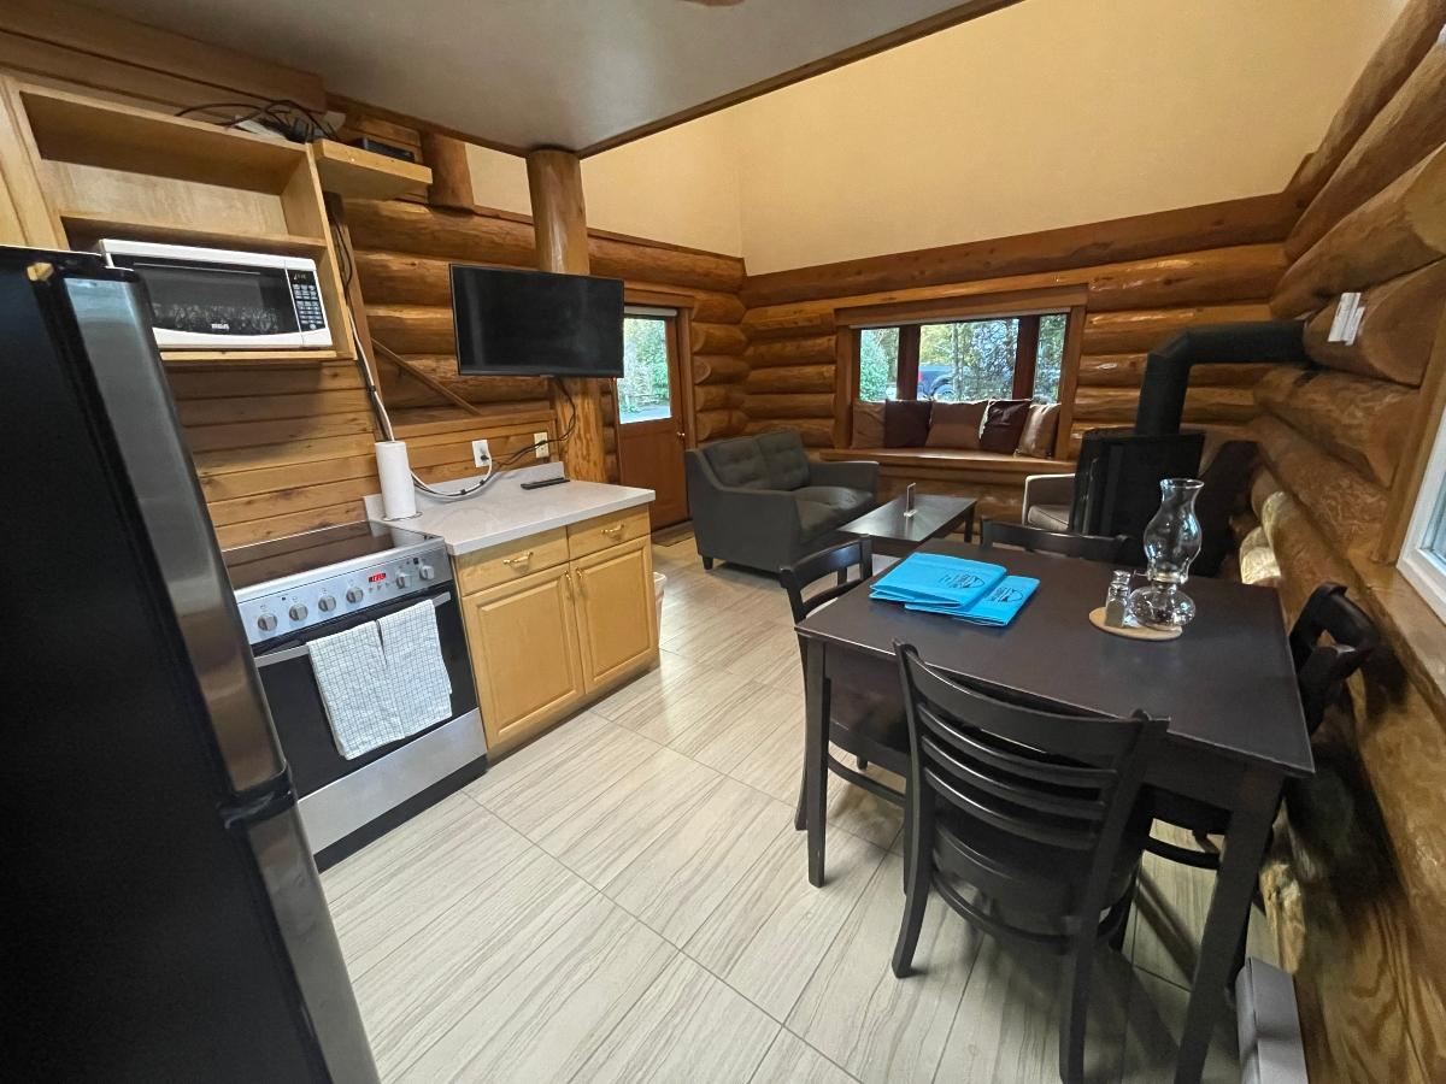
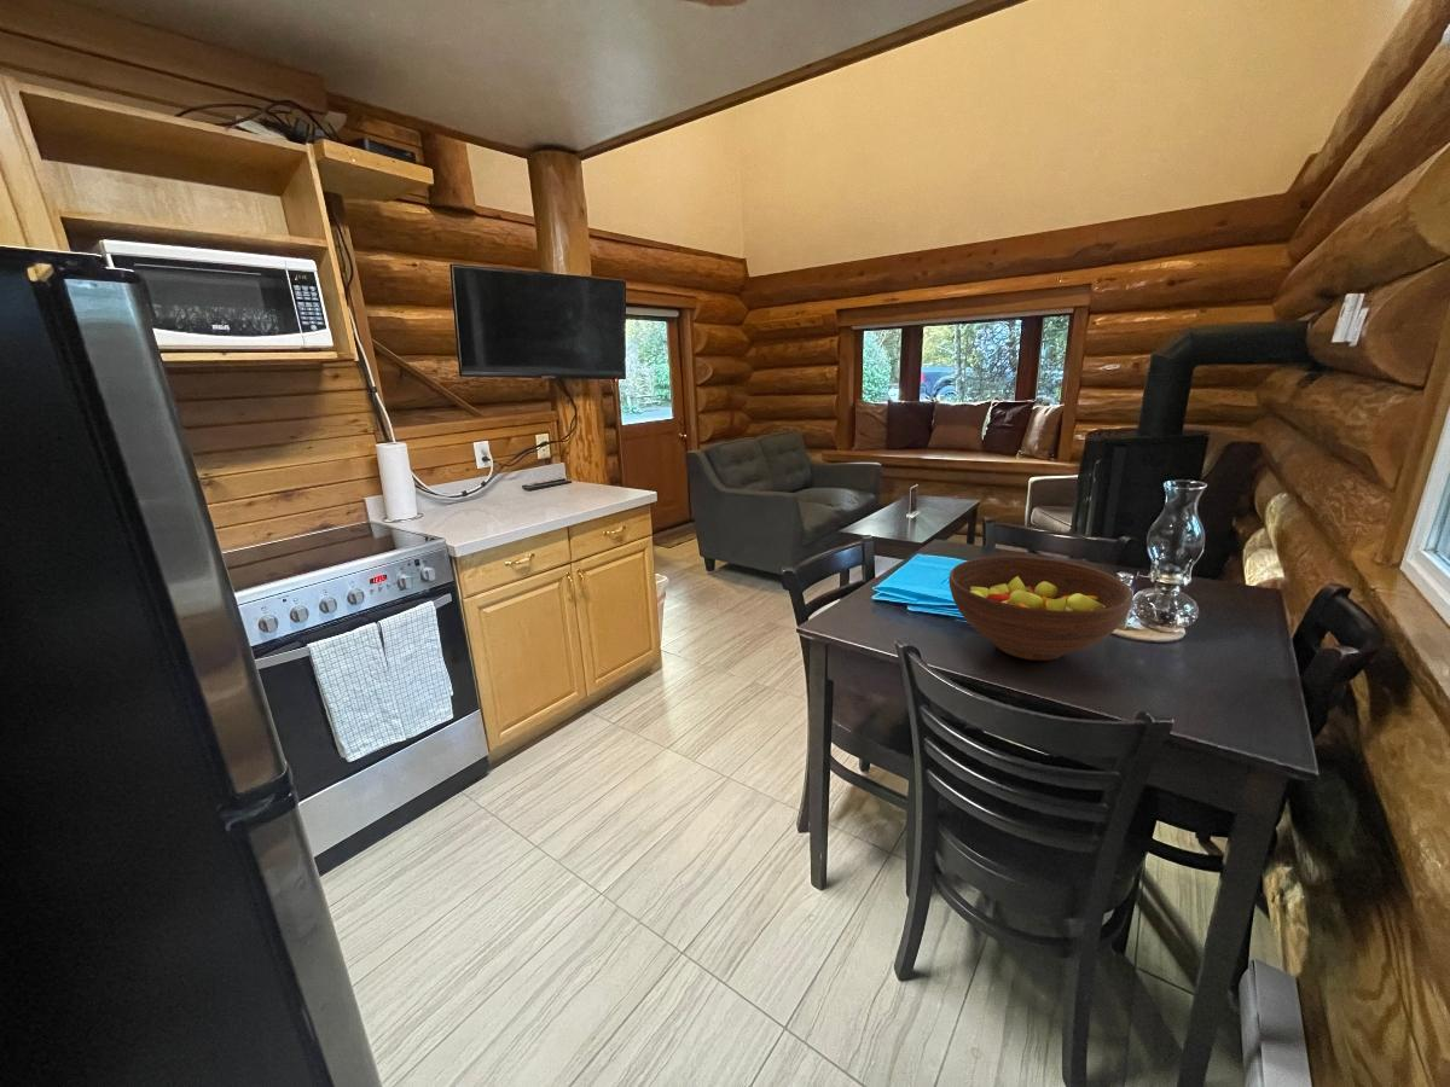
+ fruit bowl (1031, 615)
